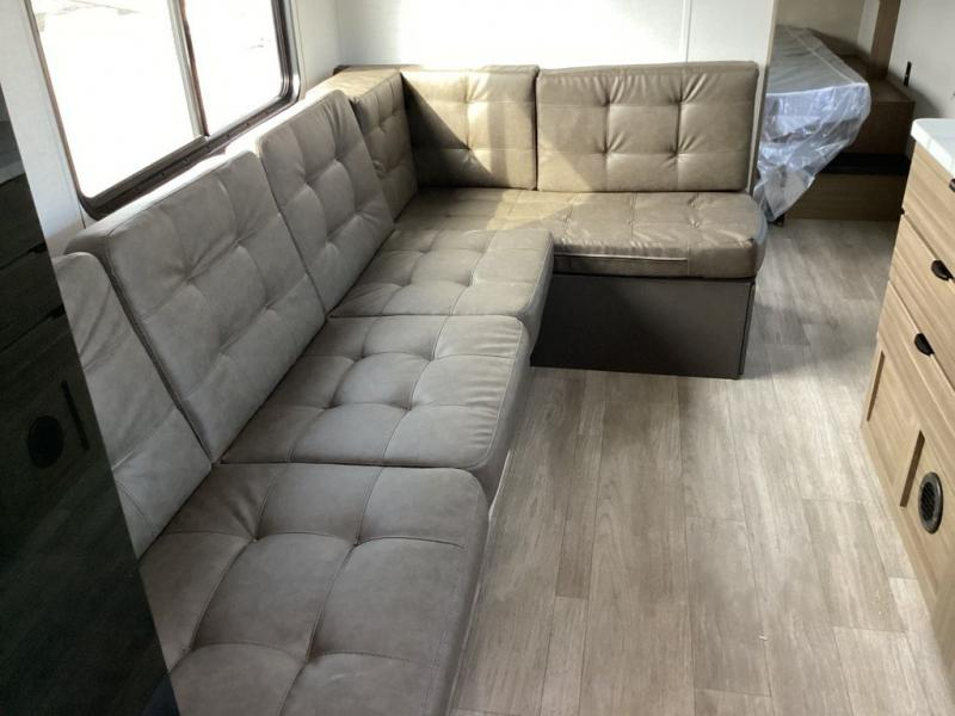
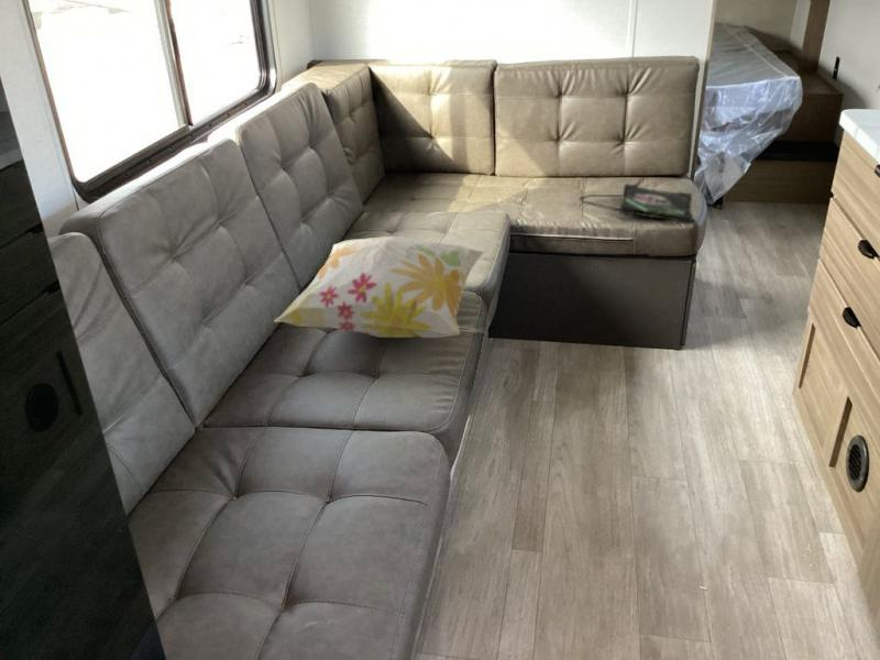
+ photo frame (634, 201)
+ decorative pillow (387, 284)
